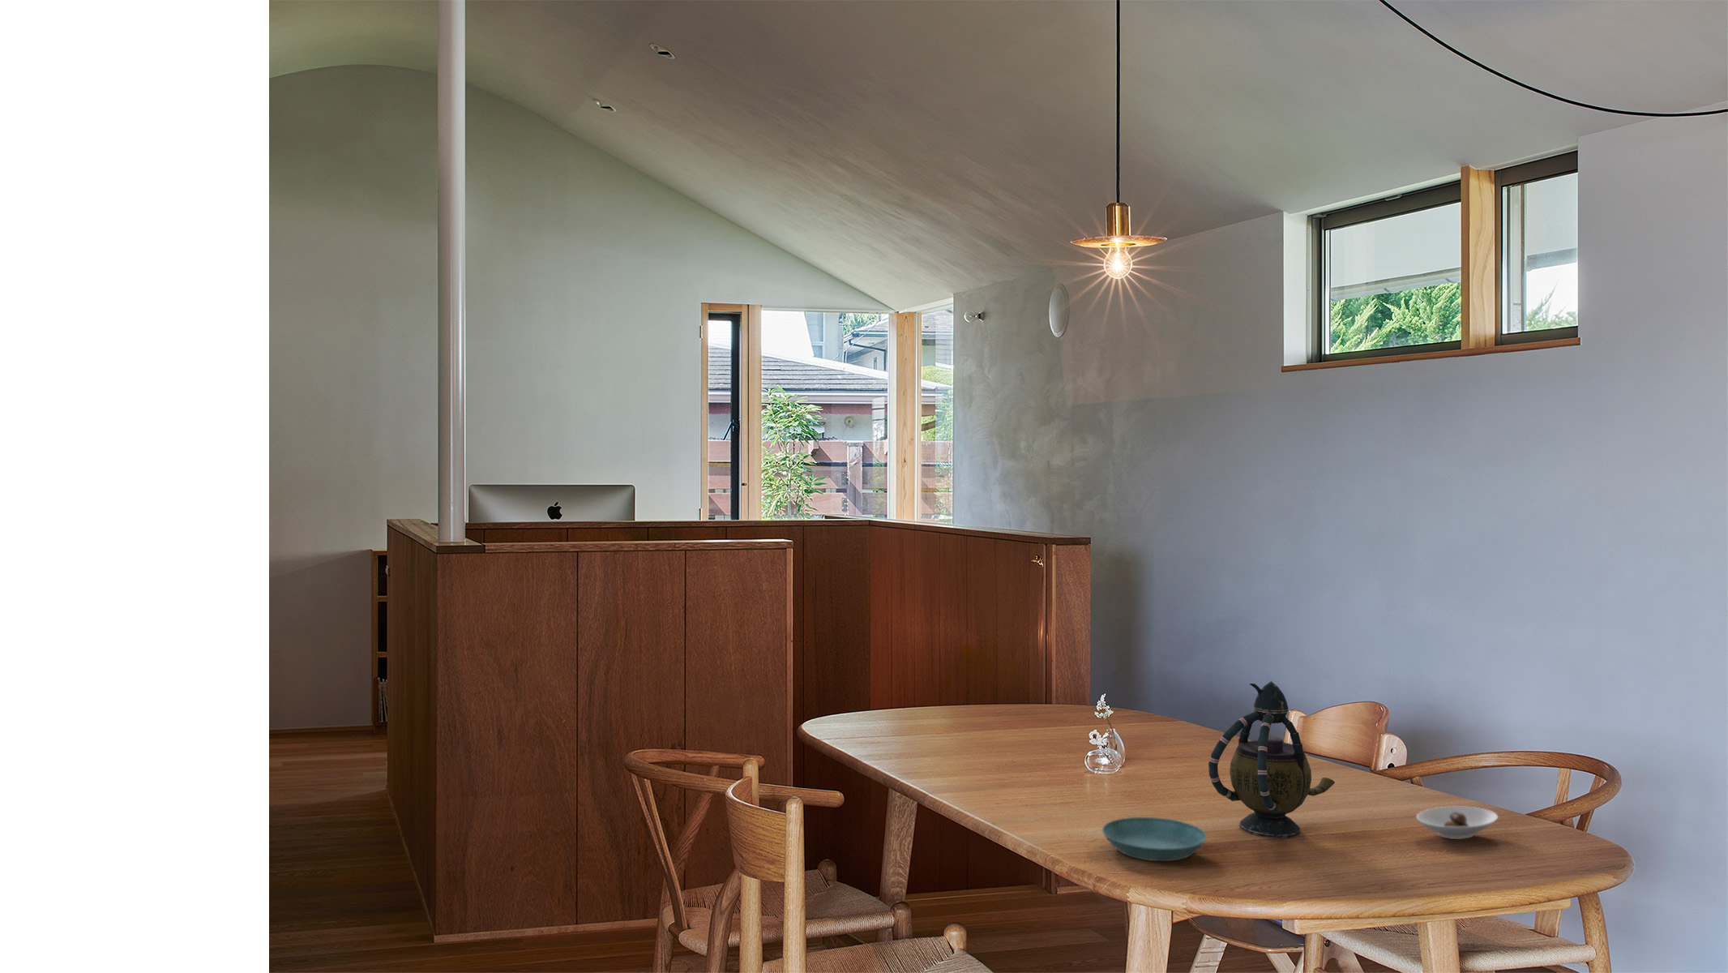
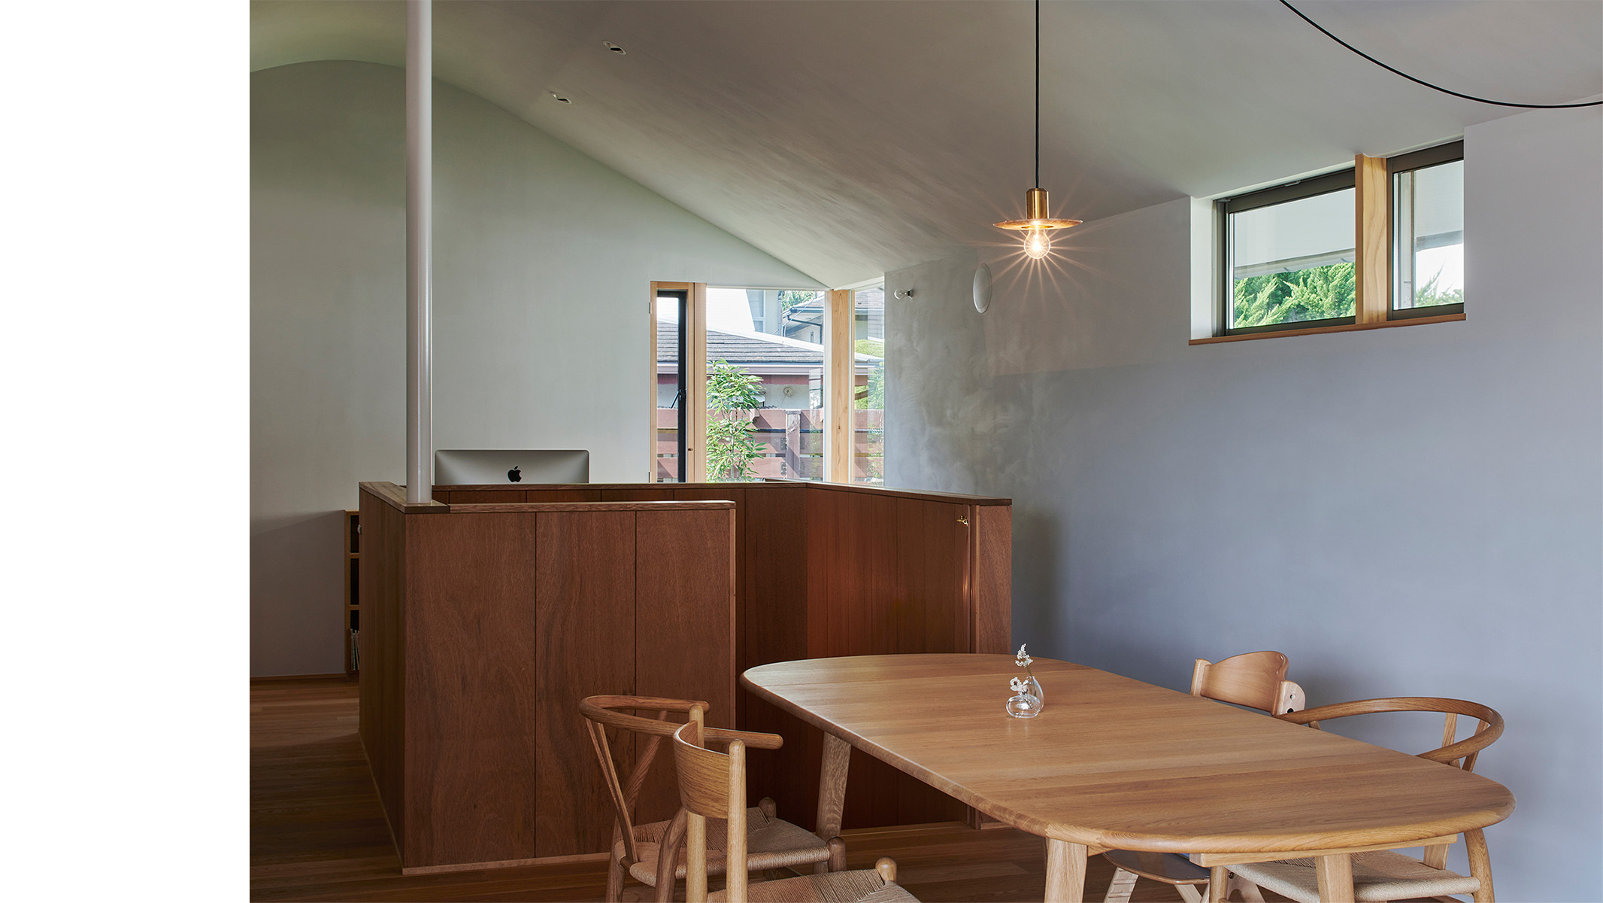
- teapot (1284, 751)
- saucer (1154, 840)
- saucer (1456, 823)
